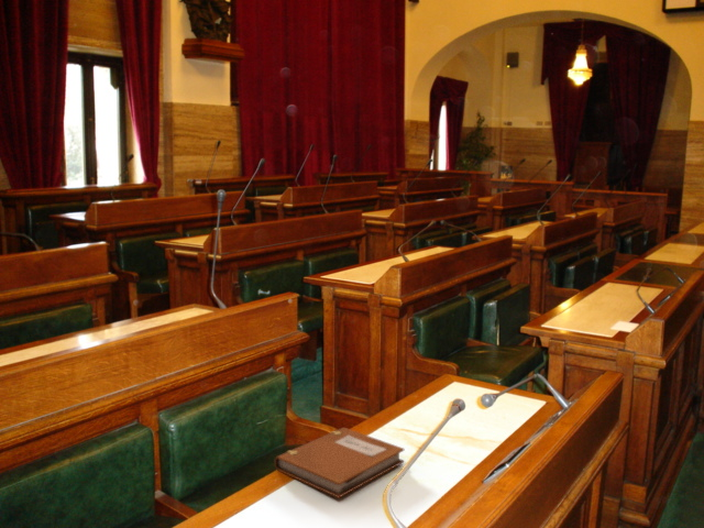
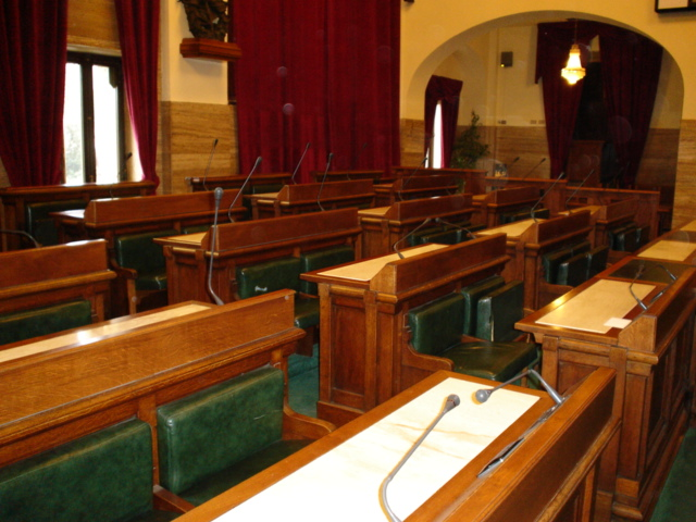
- notebook (341, 457)
